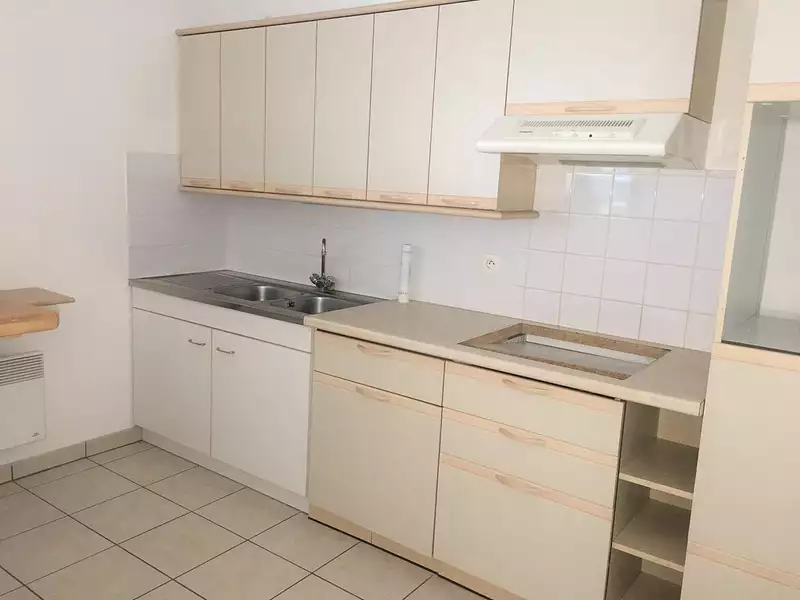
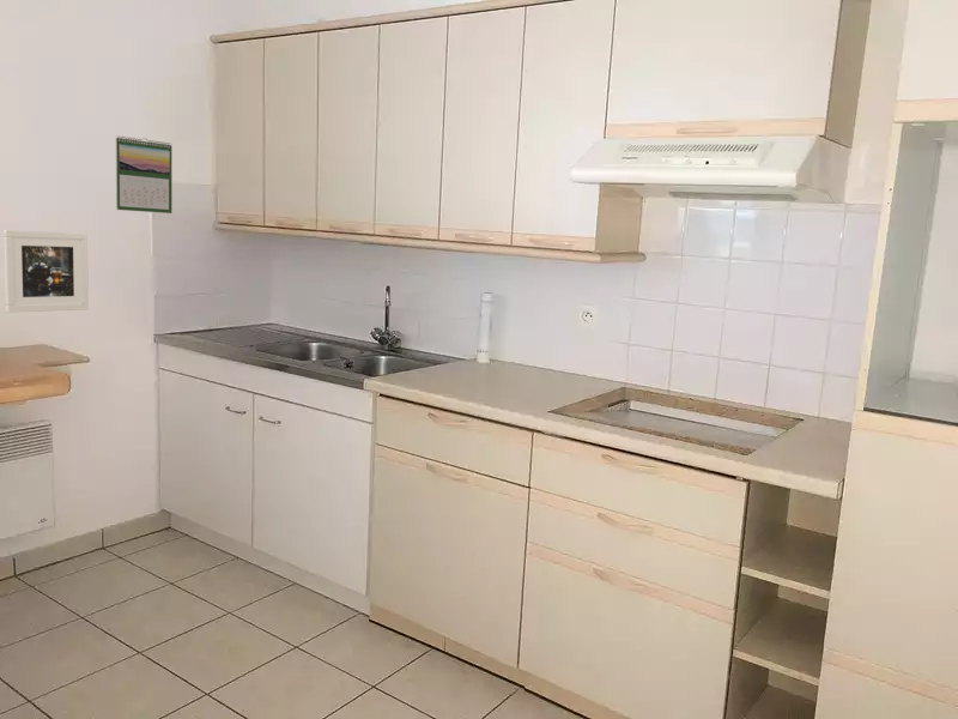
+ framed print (47, 271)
+ calendar (144, 175)
